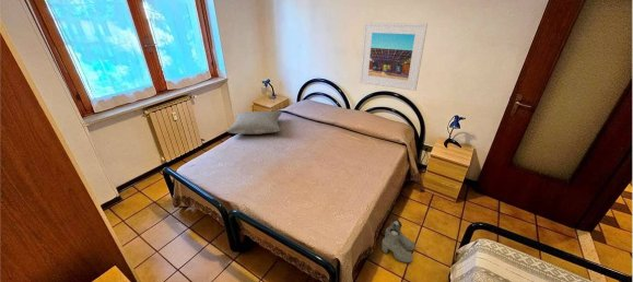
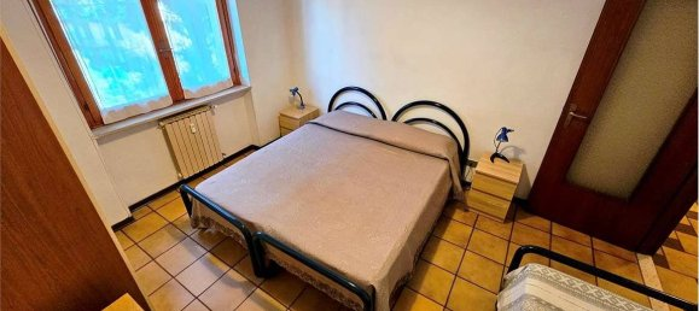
- boots (399, 238)
- pillow (256, 120)
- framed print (389, 56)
